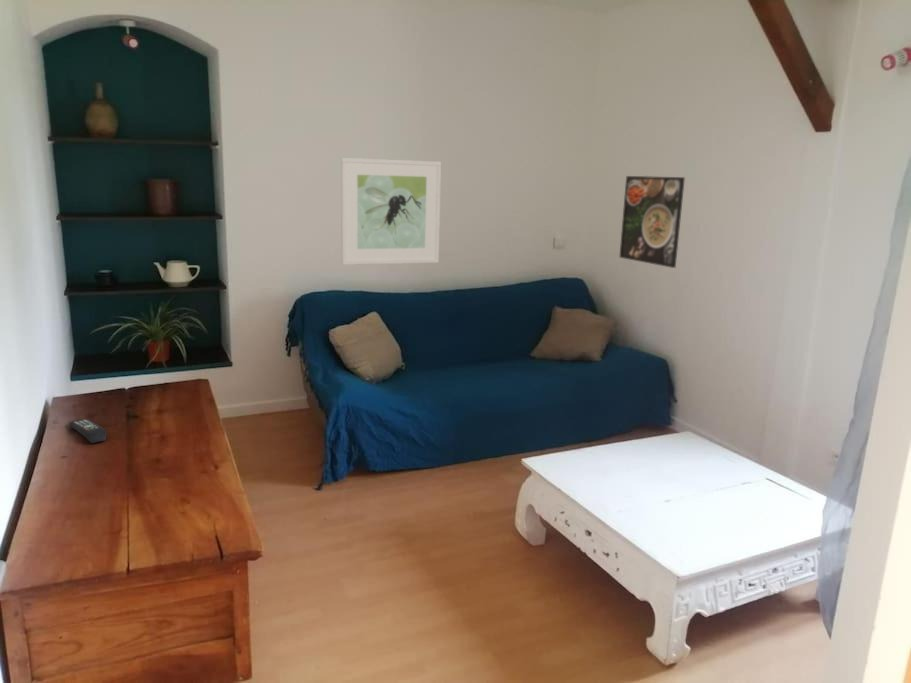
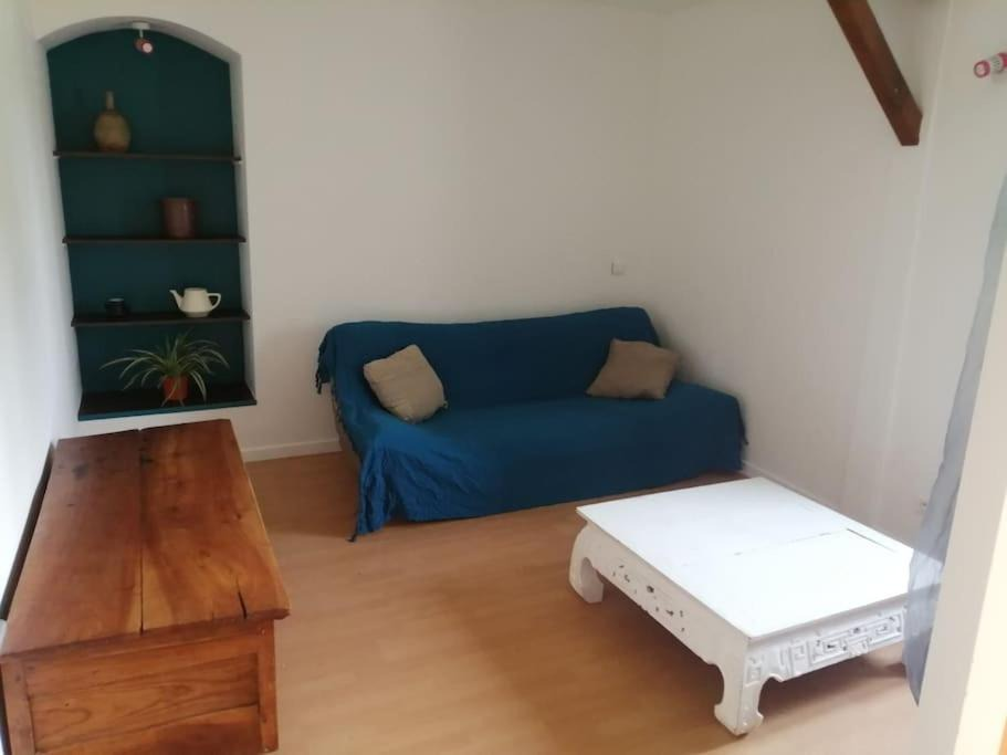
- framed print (391, 212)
- remote control (87, 429)
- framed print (649, 220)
